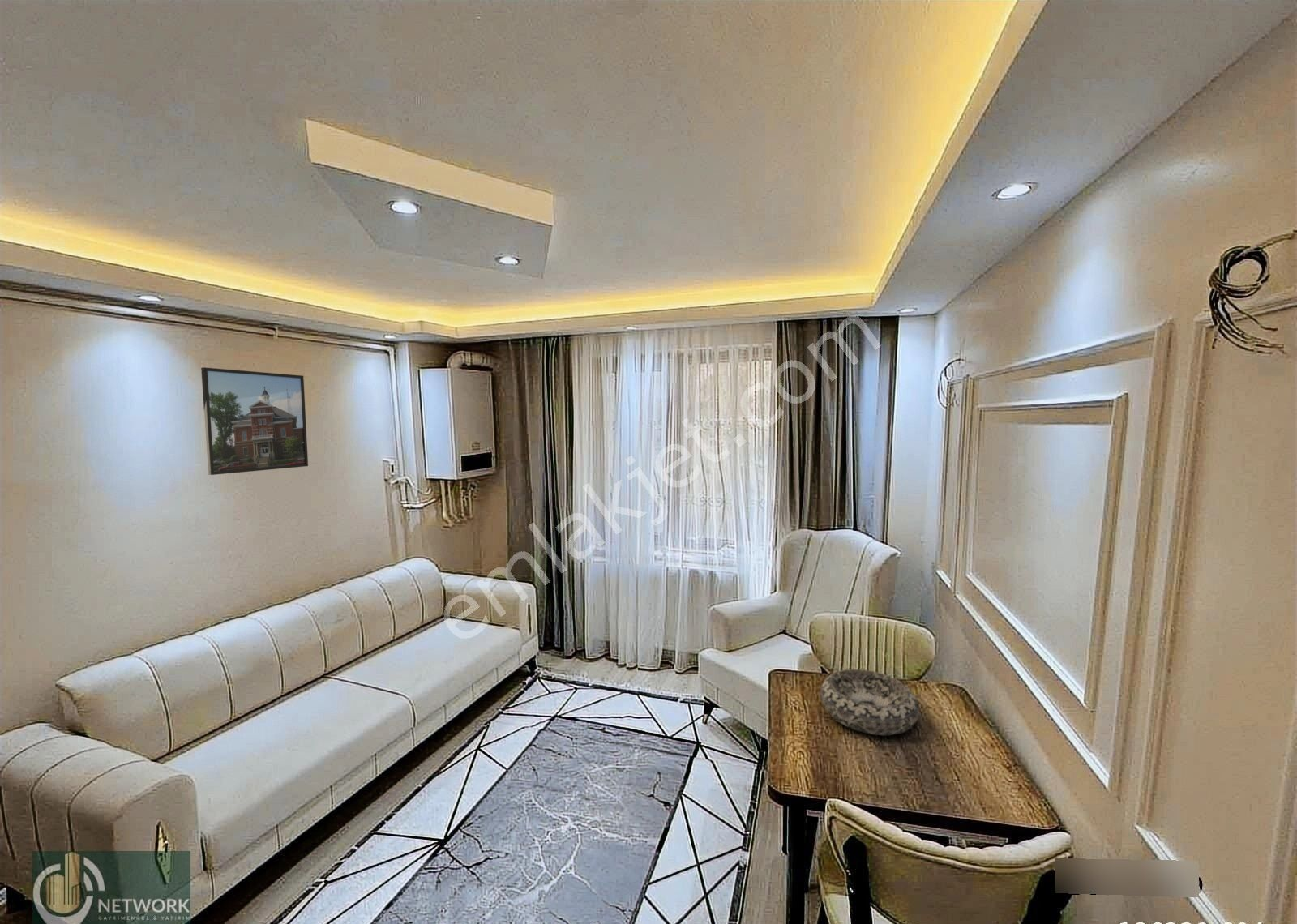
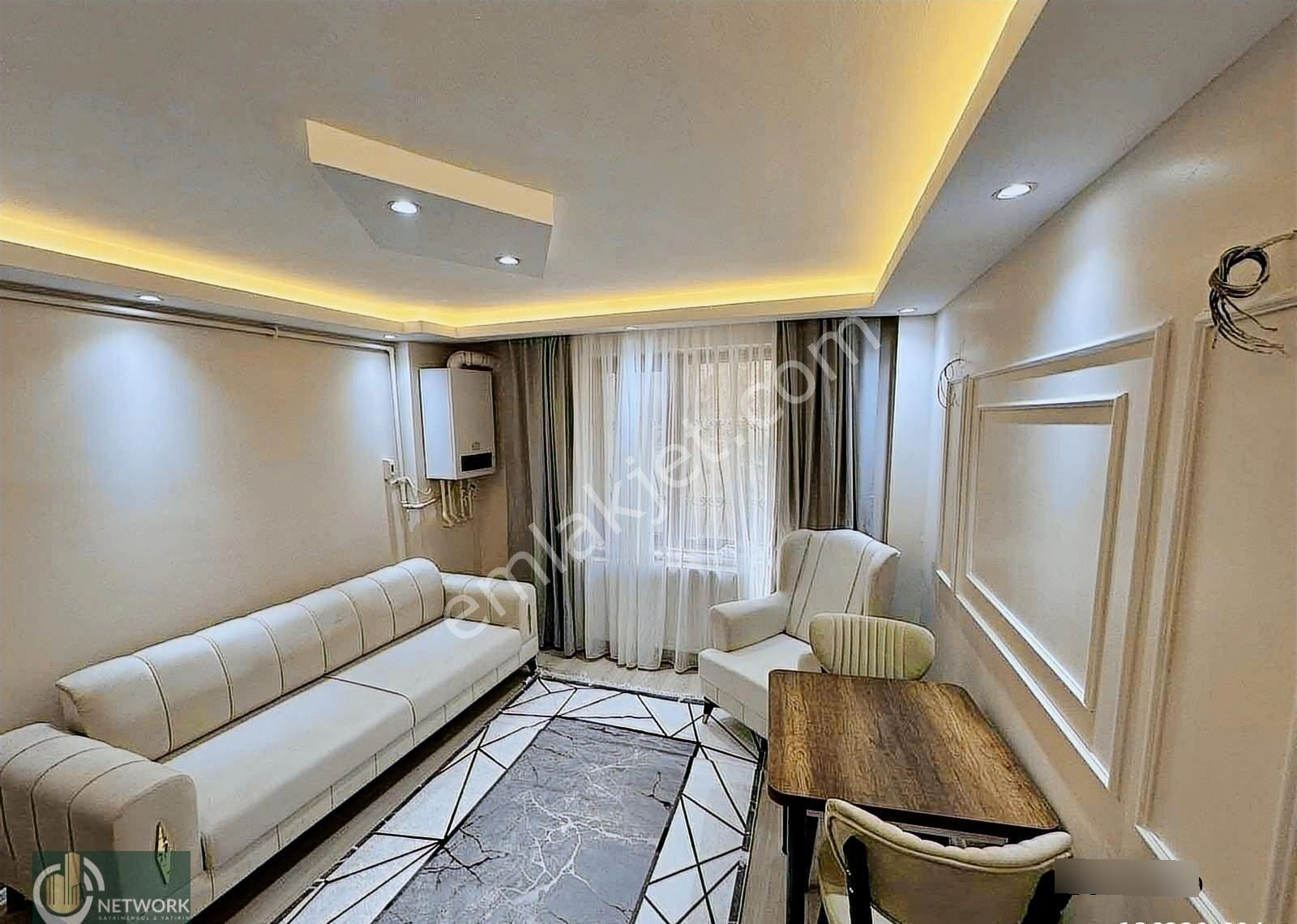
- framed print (259, 421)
- decorative bowl (868, 700)
